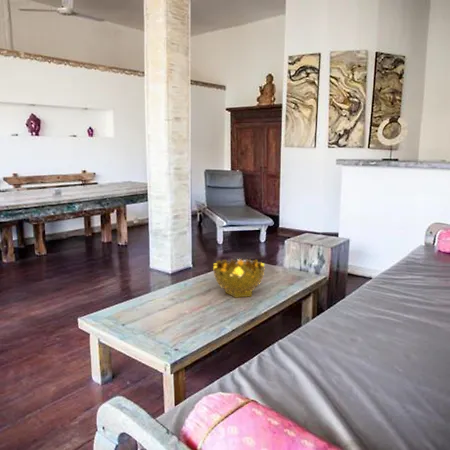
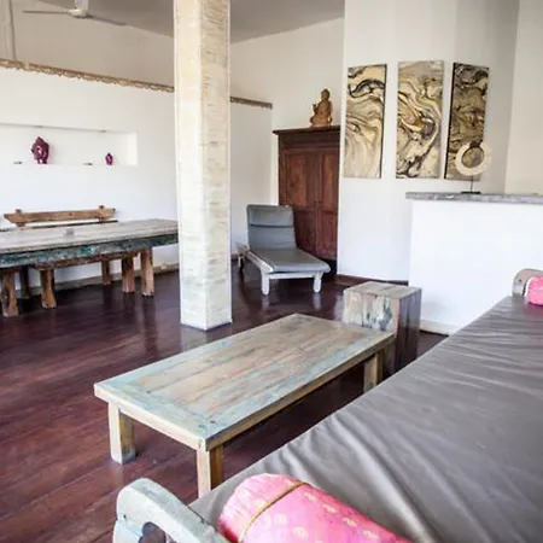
- decorative bowl (238, 277)
